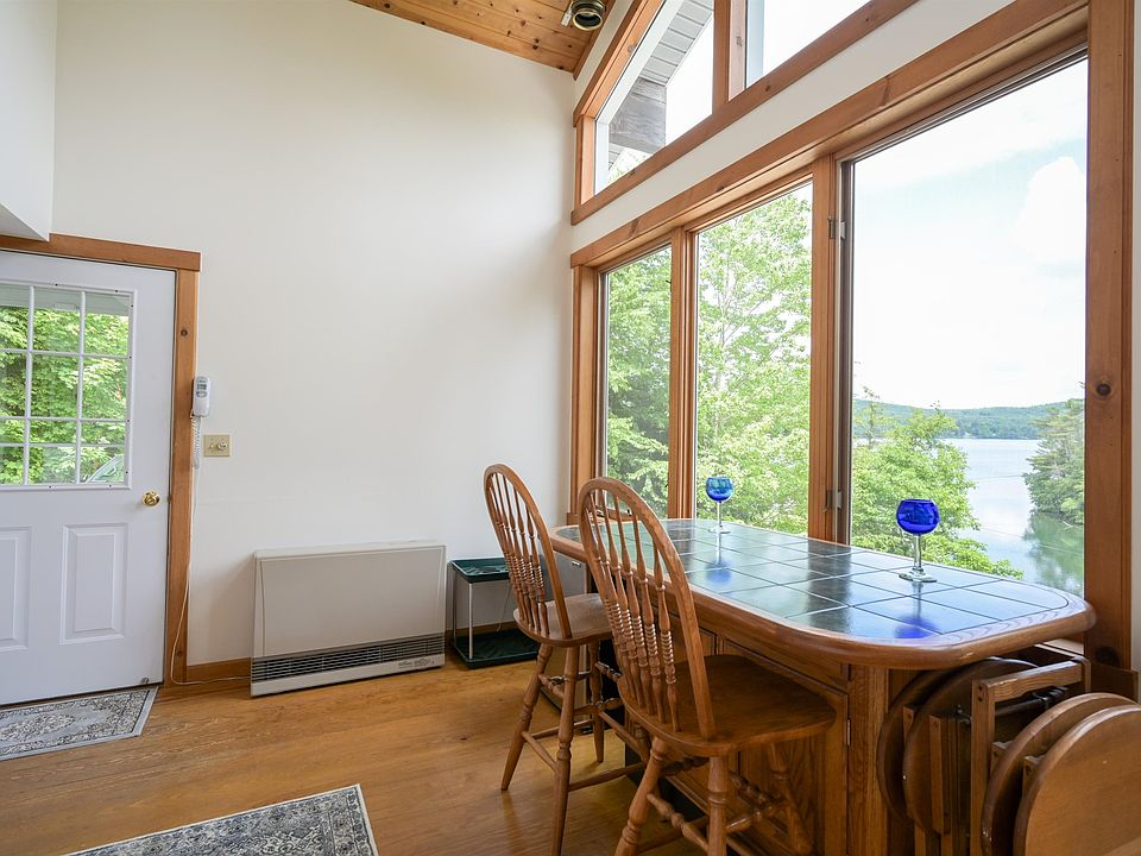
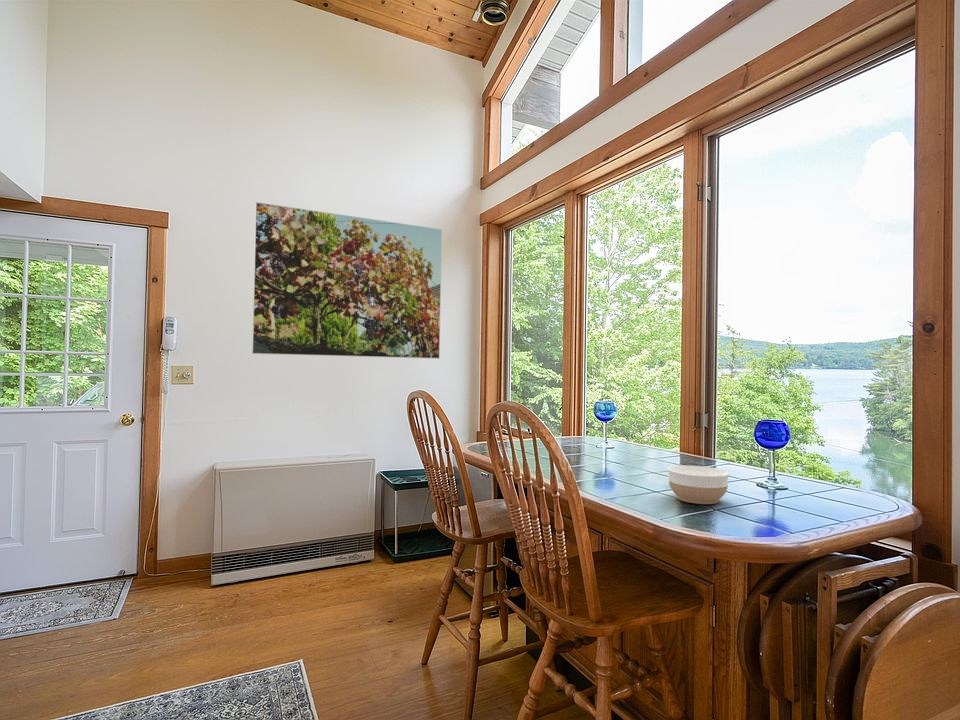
+ bowl (697, 484)
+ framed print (354, 286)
